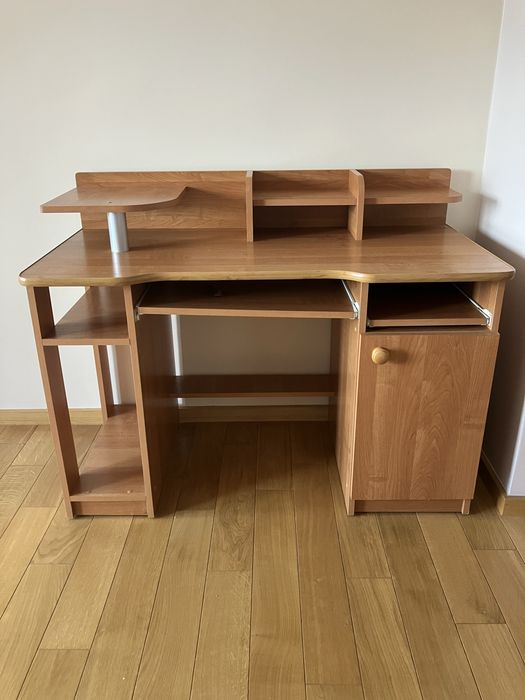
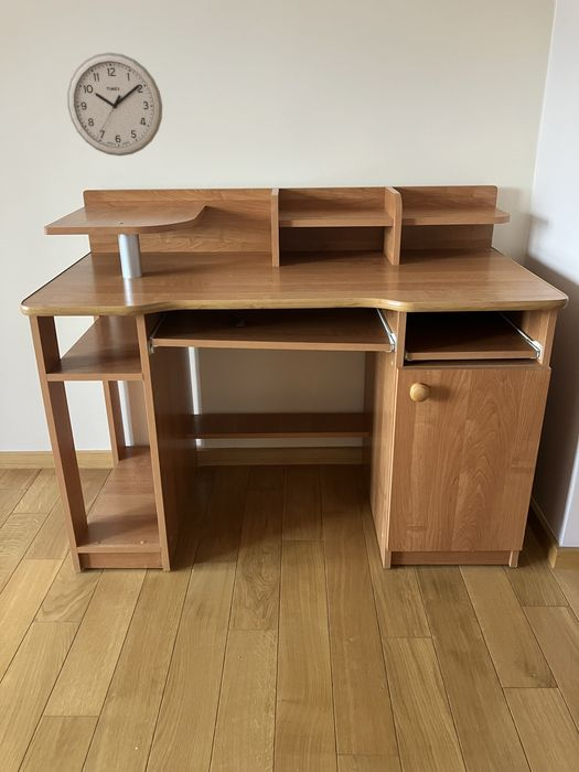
+ wall clock (114, 105)
